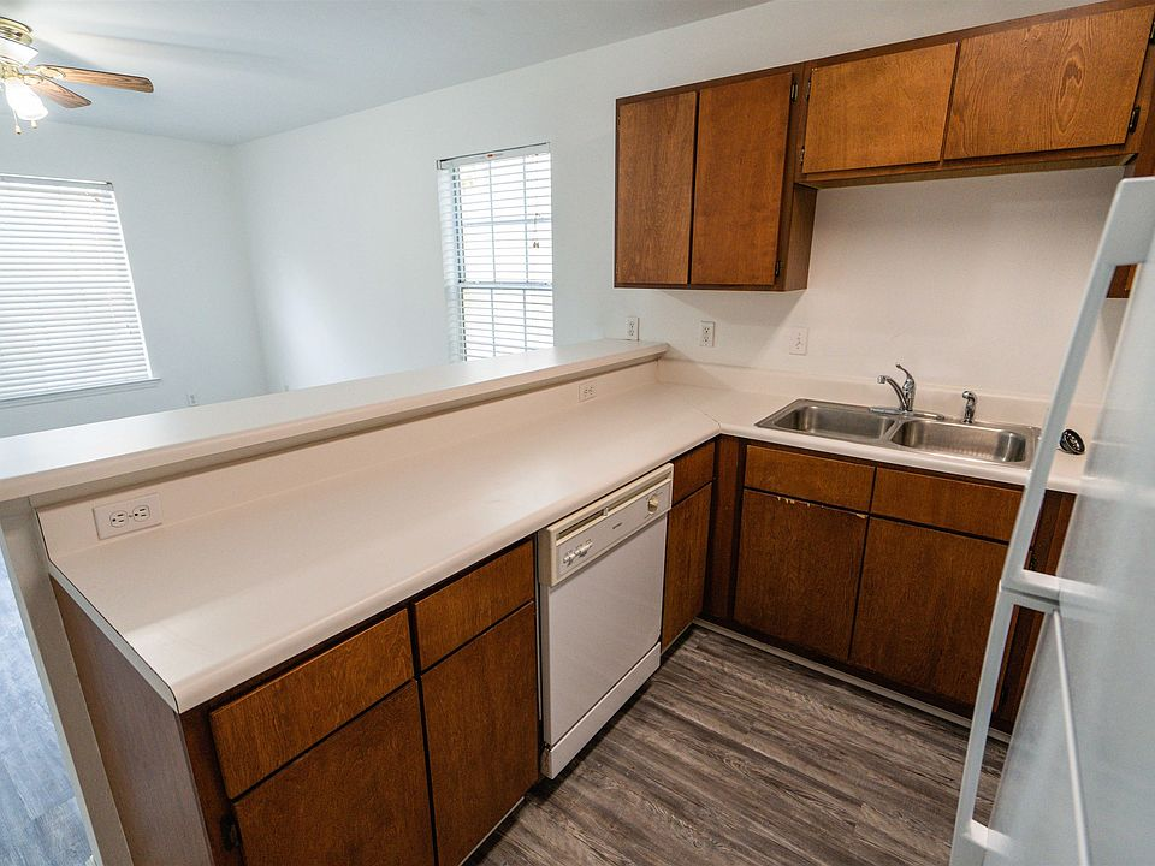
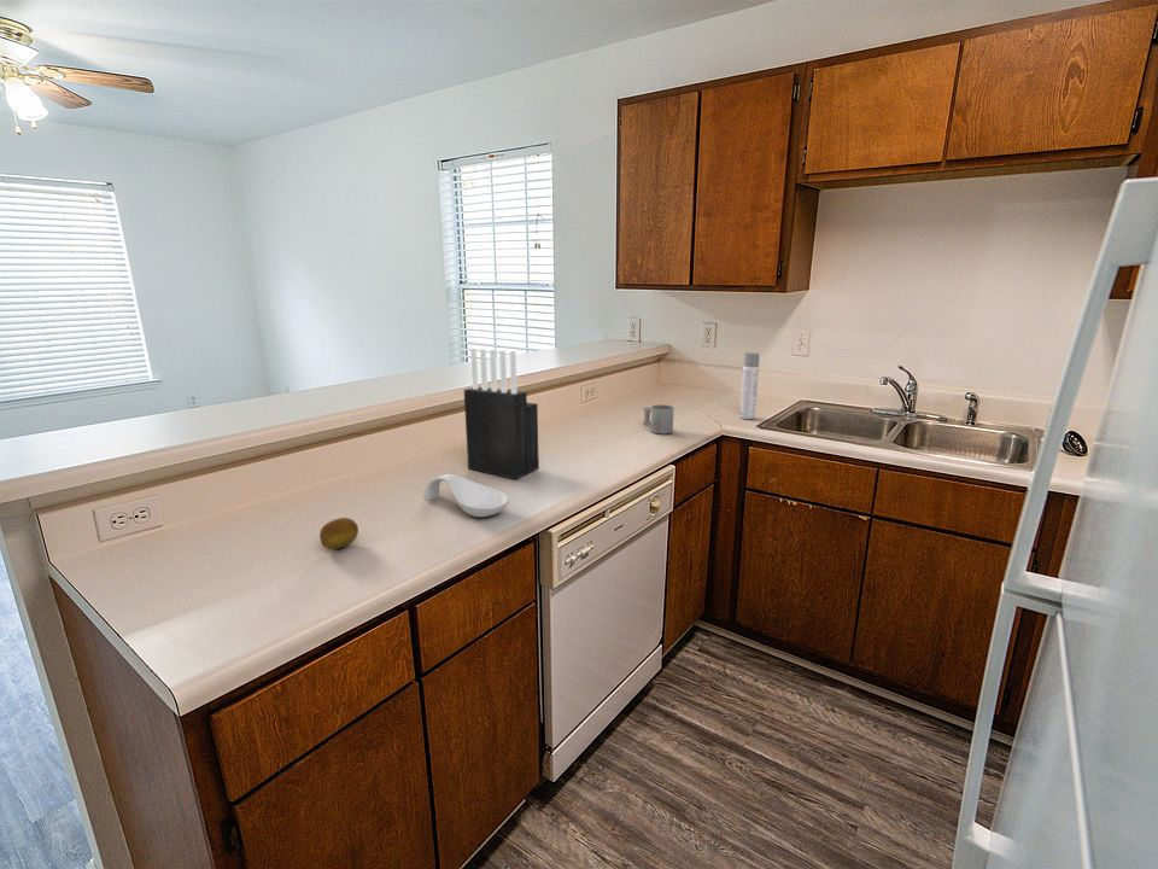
+ fruit (339, 532)
+ mug (656, 418)
+ spoon rest (463, 494)
+ spray bottle (749, 385)
+ knife block (503, 409)
